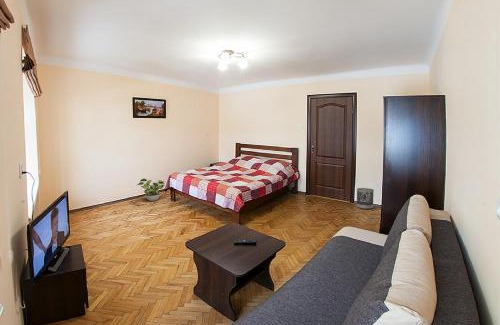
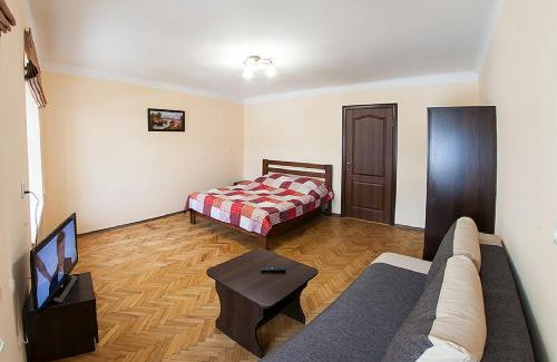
- potted plant (151, 189)
- wastebasket (365, 198)
